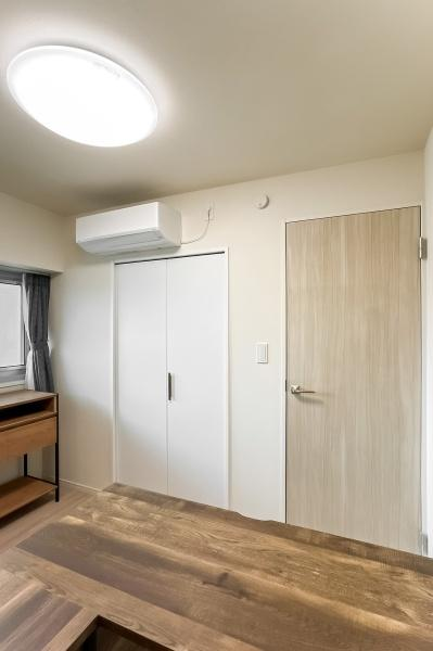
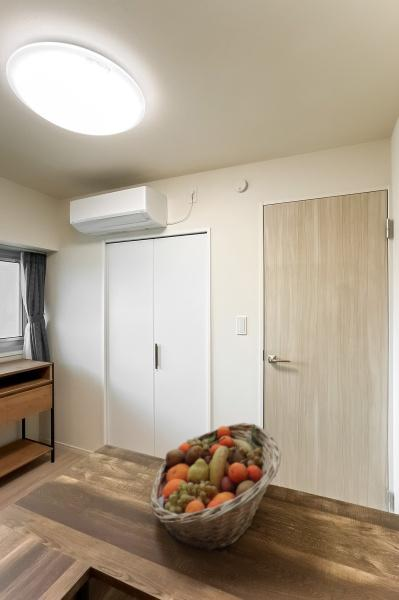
+ fruit basket (215, 474)
